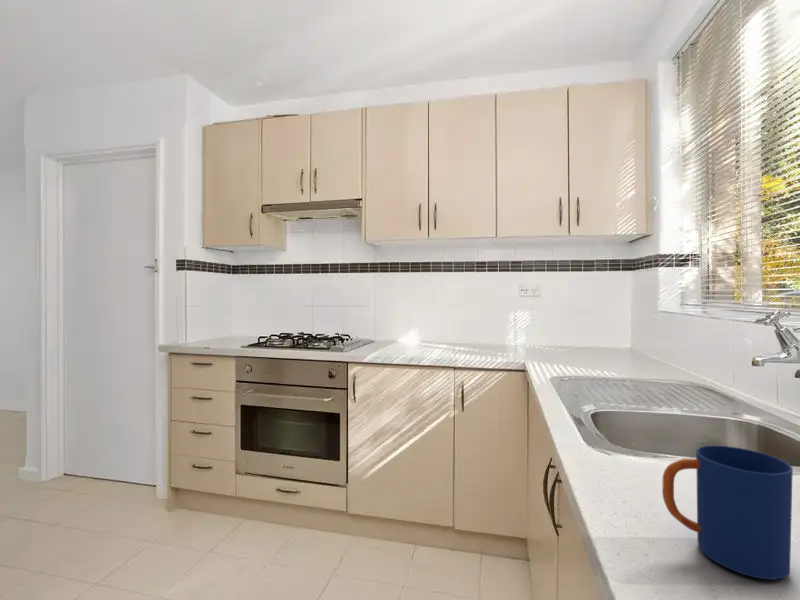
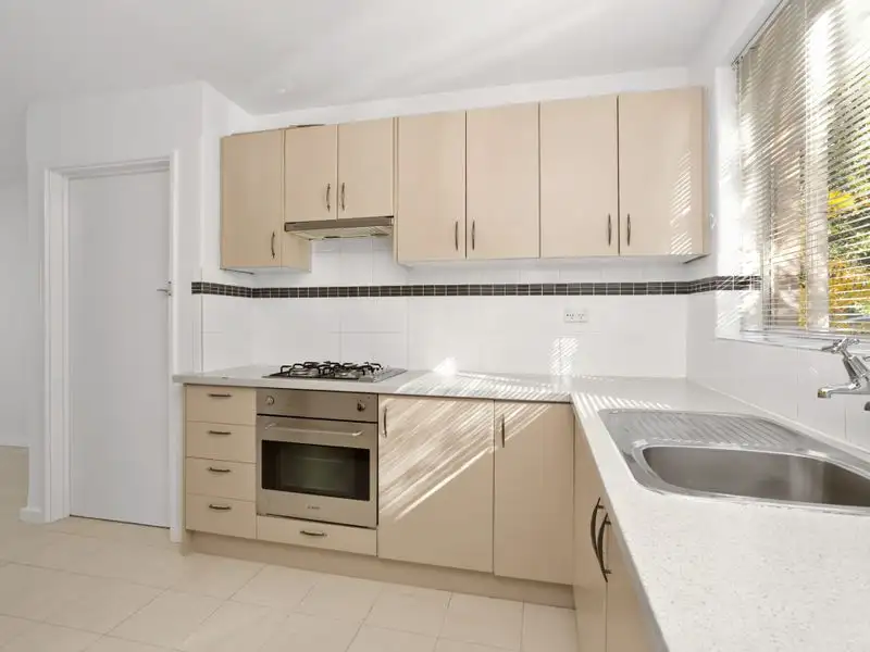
- mug (722, 505)
